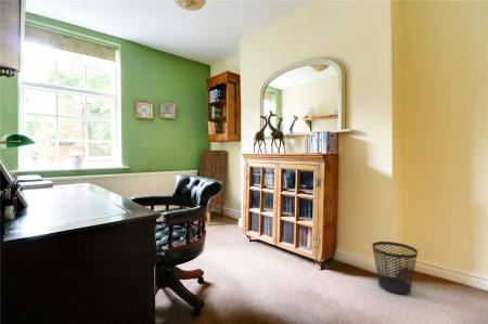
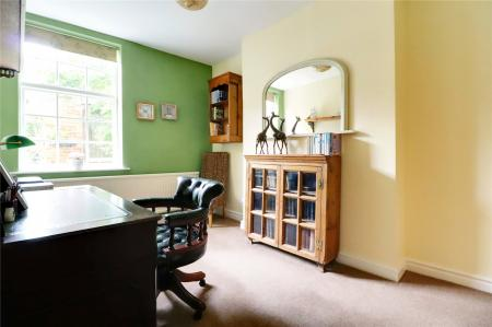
- wastebasket (394, 268)
